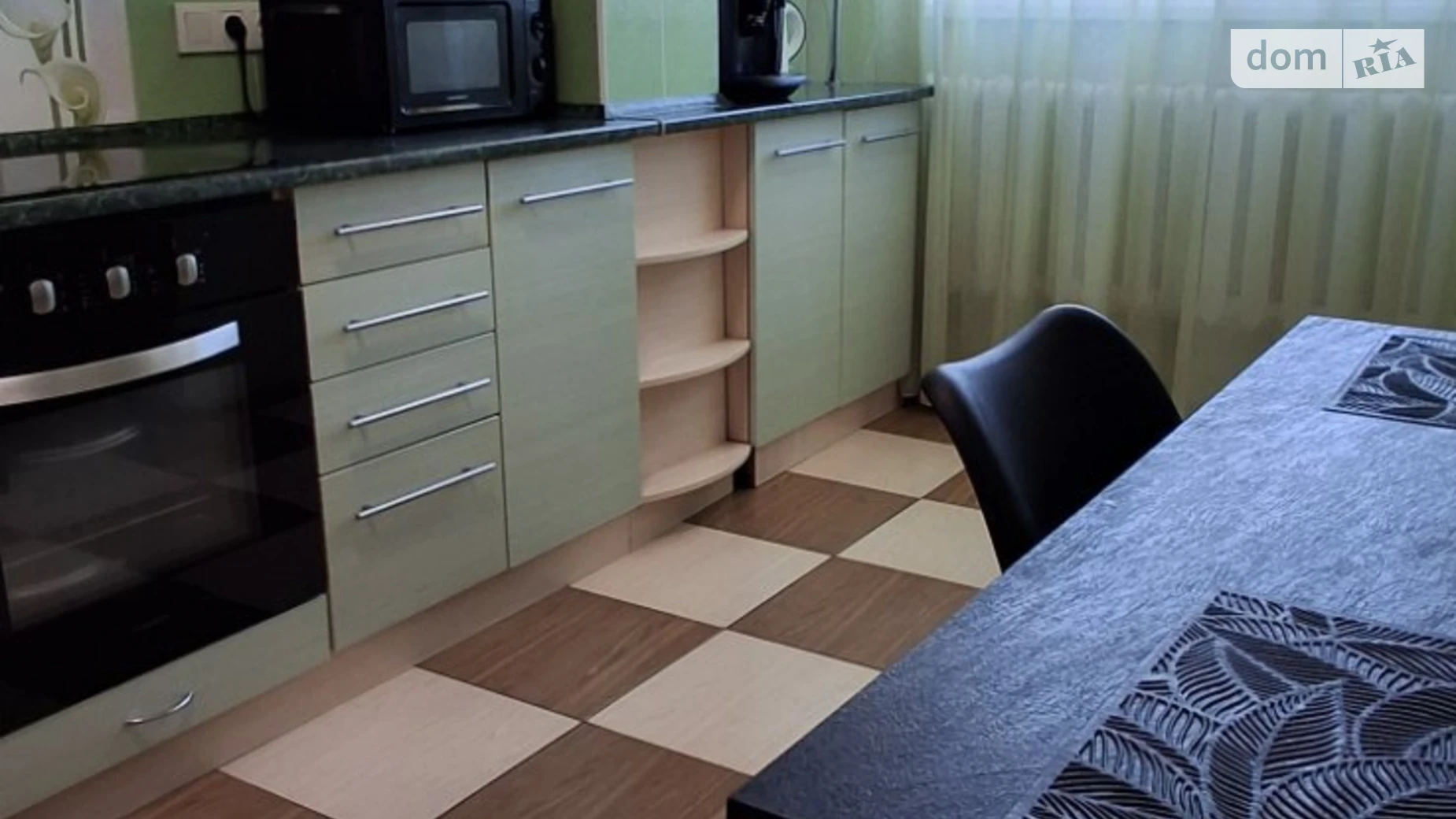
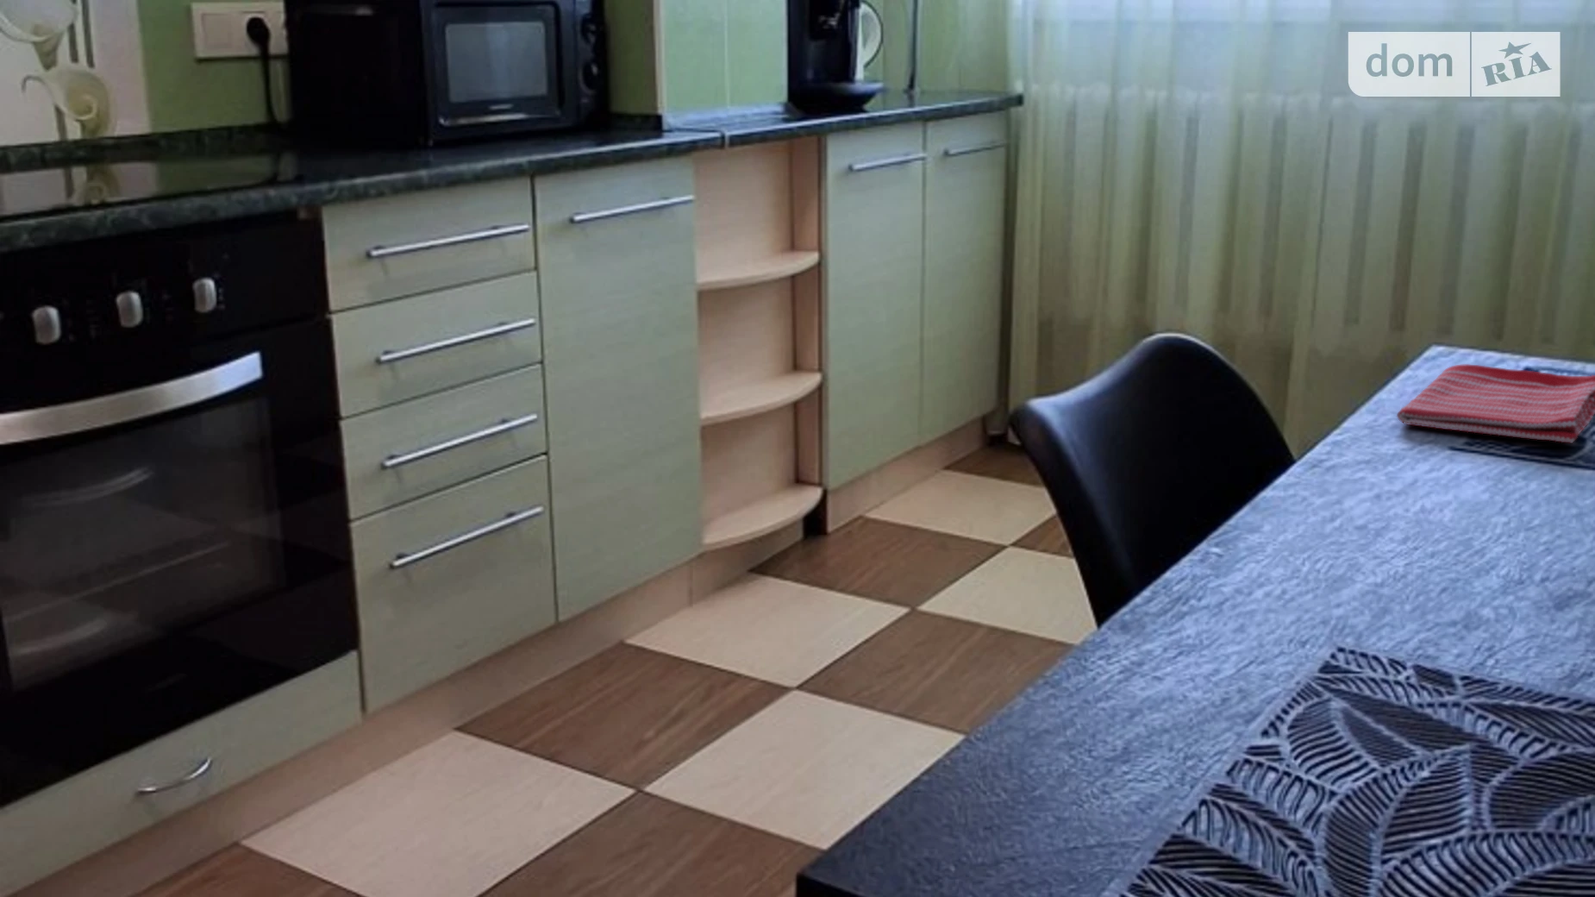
+ dish towel (1505, 399)
